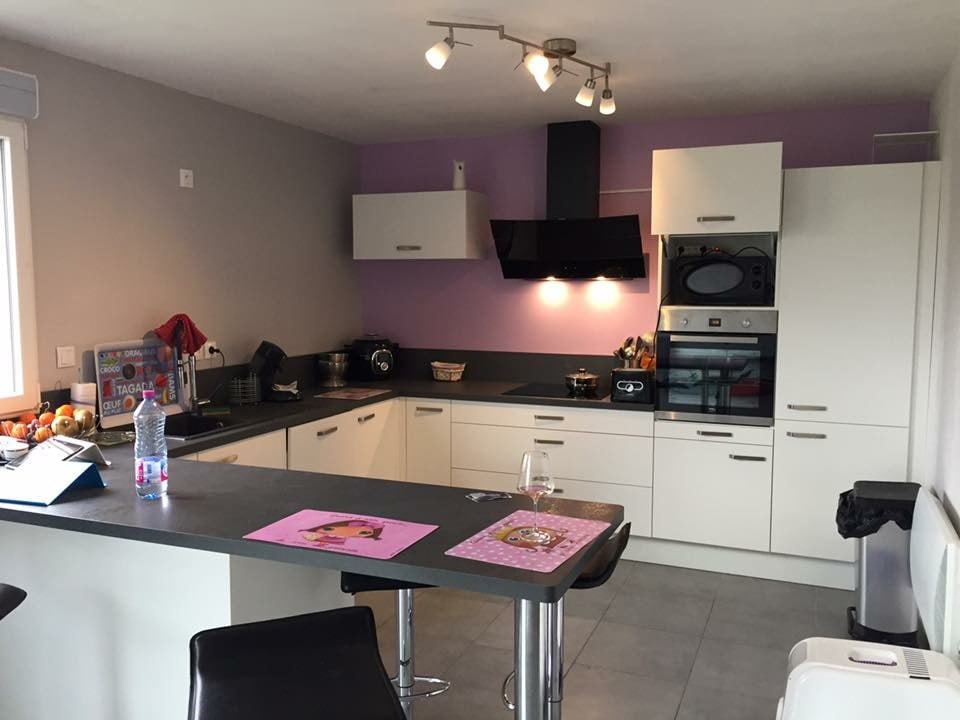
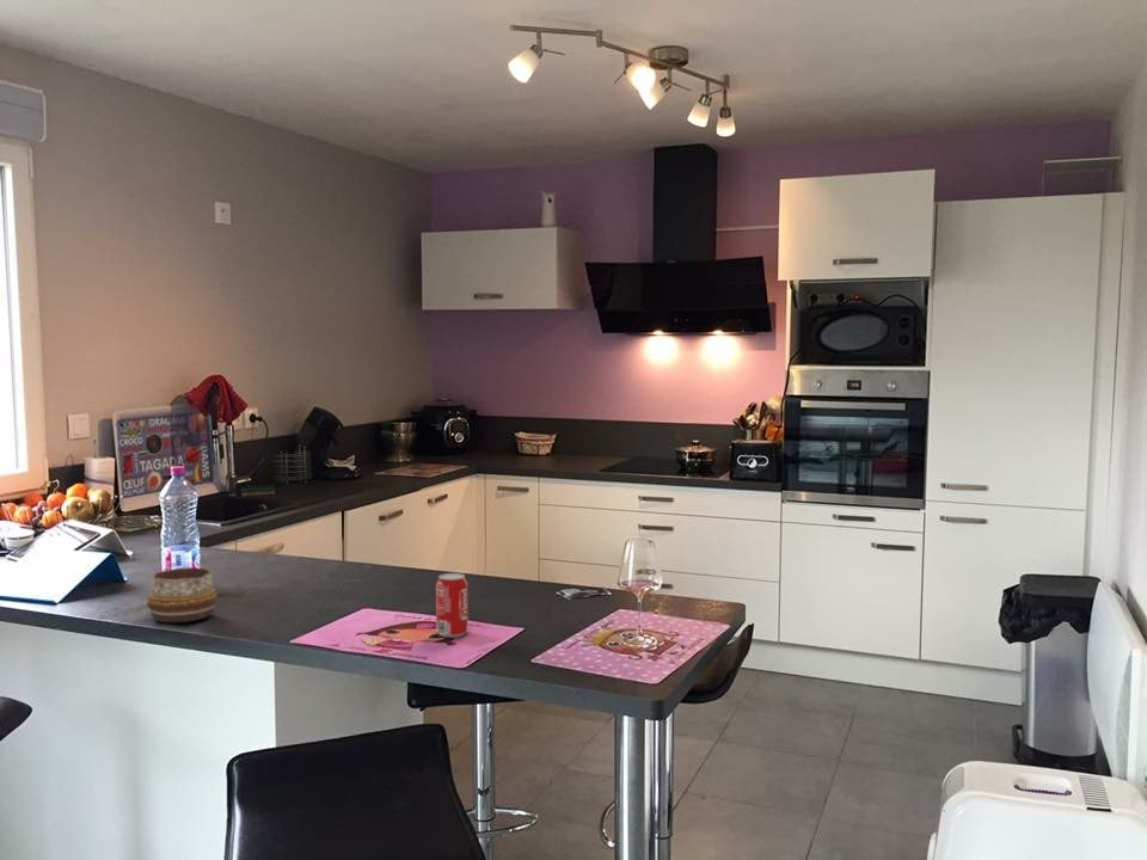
+ beverage can (452, 604)
+ decorative bowl (182, 595)
